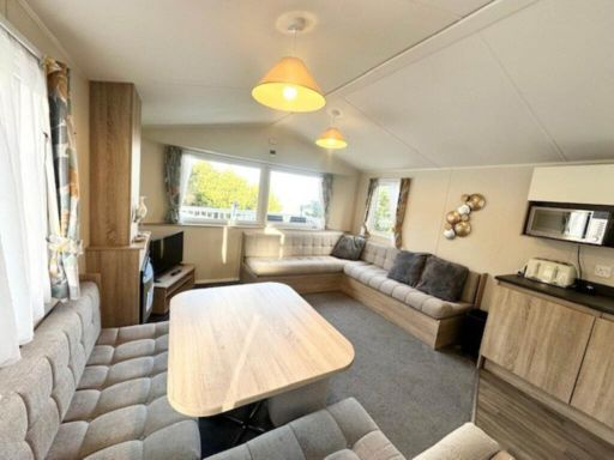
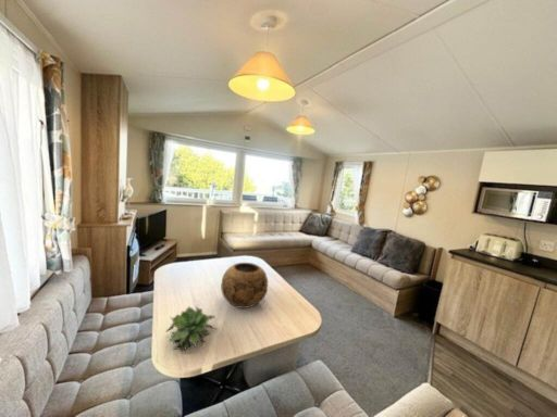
+ succulent plant (191, 321)
+ decorative bowl (245, 285)
